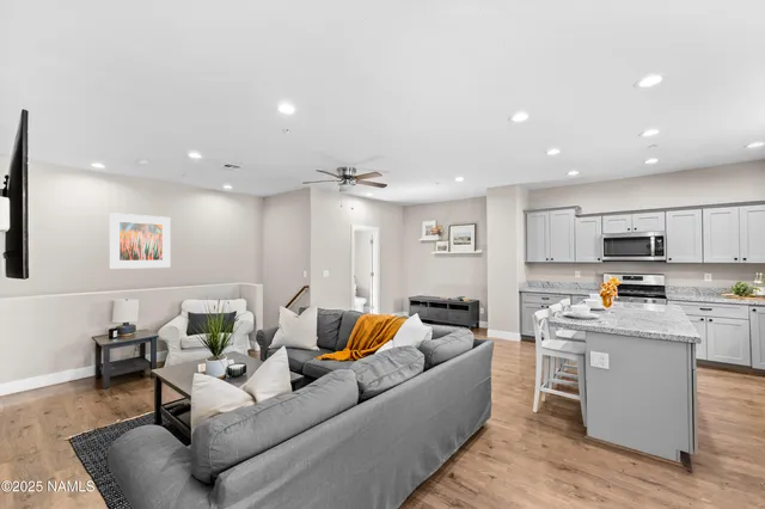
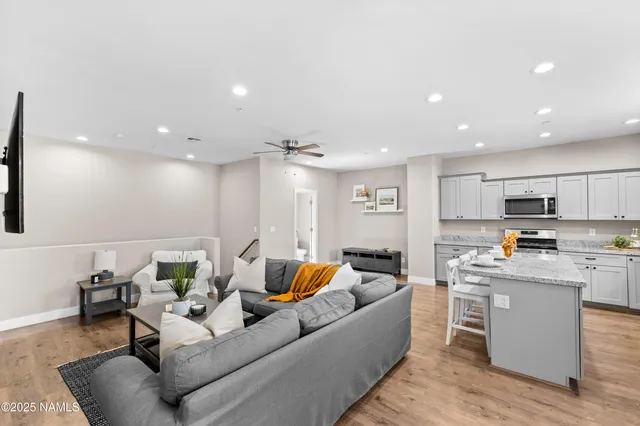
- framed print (141, 241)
